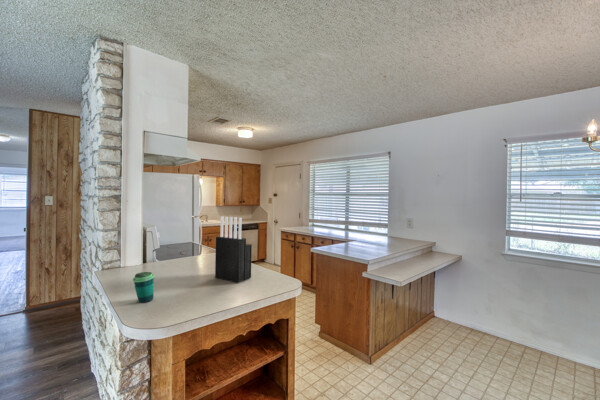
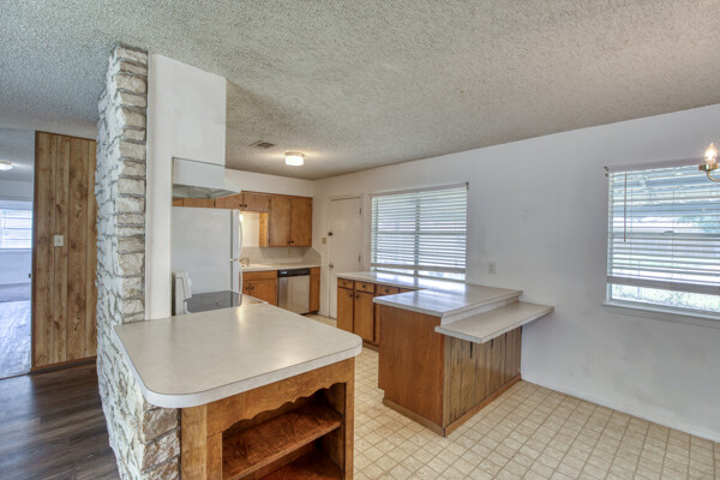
- knife block (235, 247)
- cup (143, 287)
